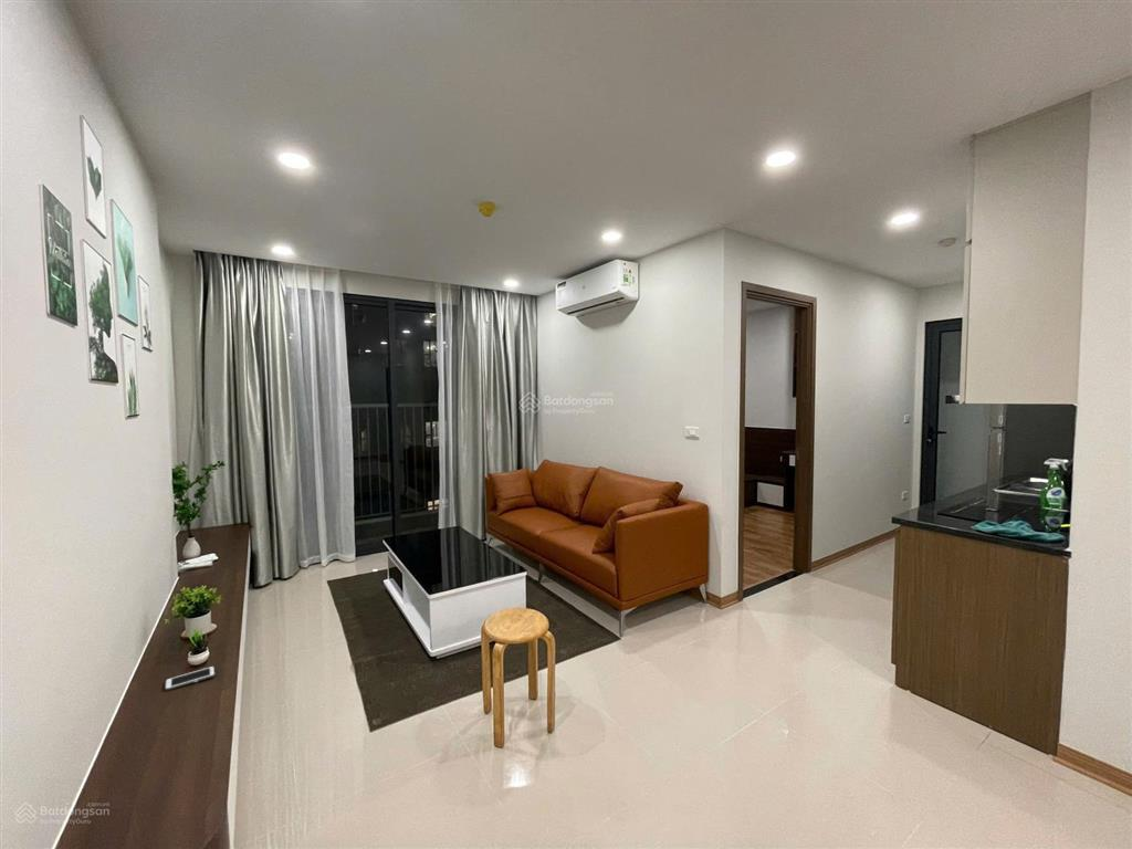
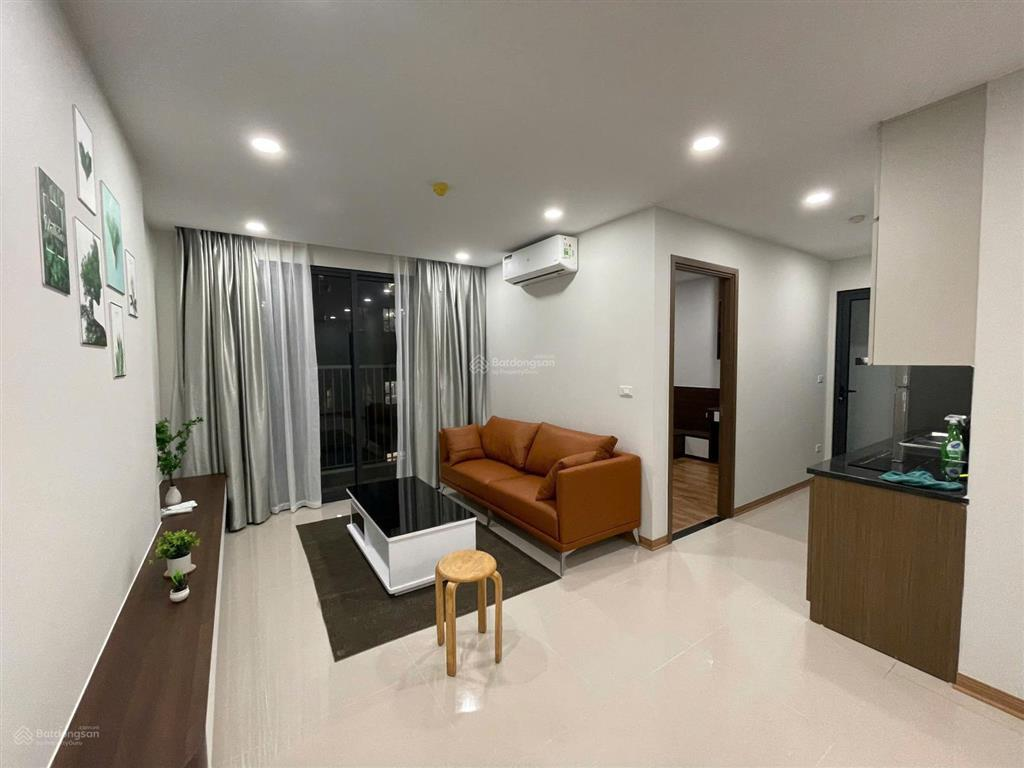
- cell phone (190, 678)
